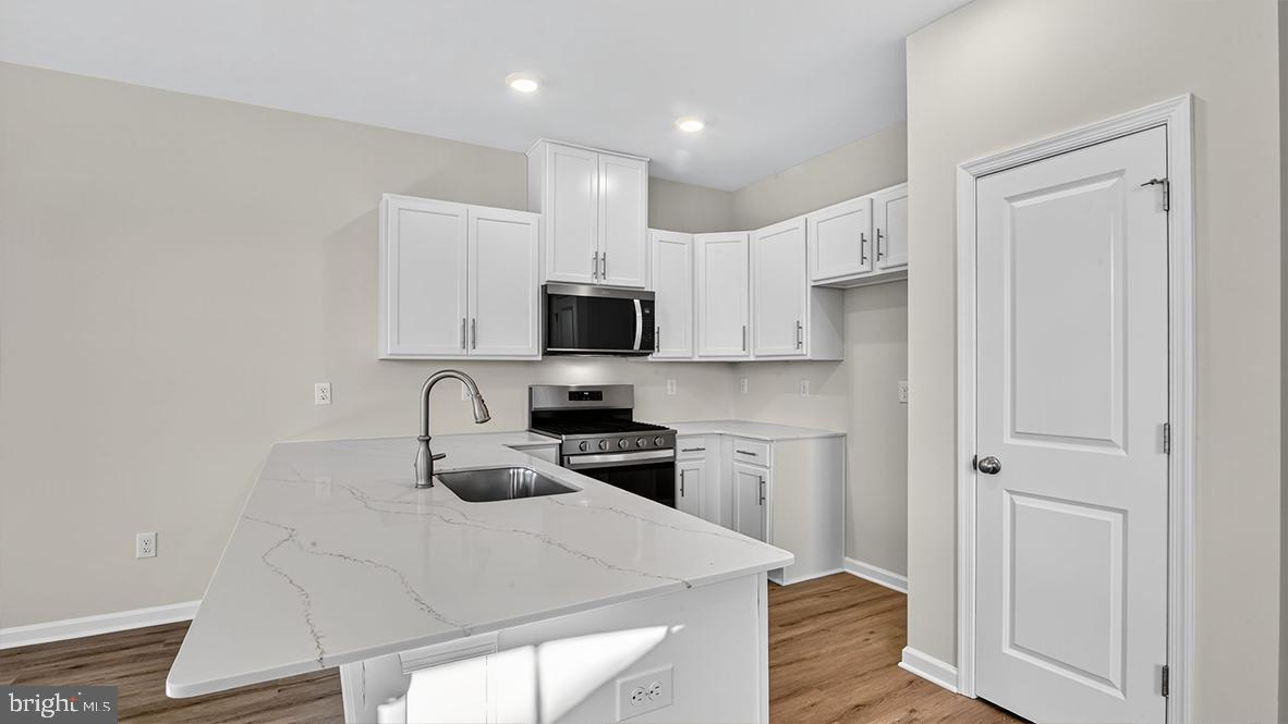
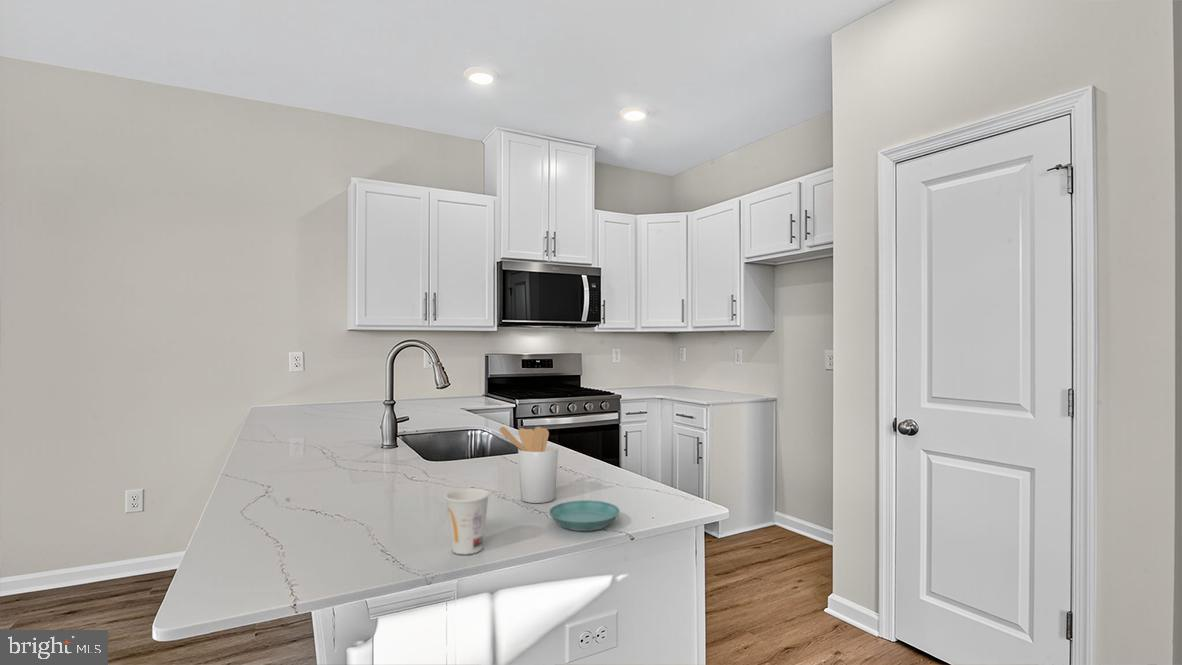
+ utensil holder (527, 461)
+ cup (467, 521)
+ saucer (584, 516)
